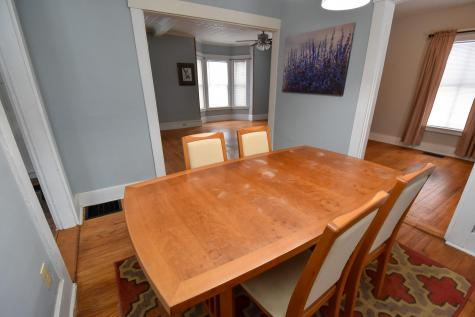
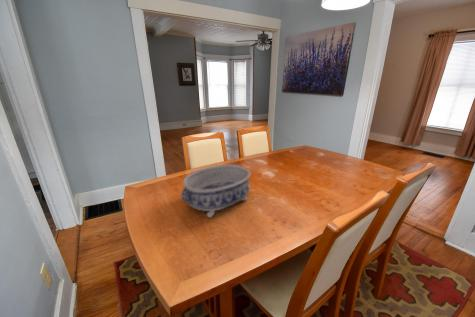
+ decorative bowl (219, 187)
